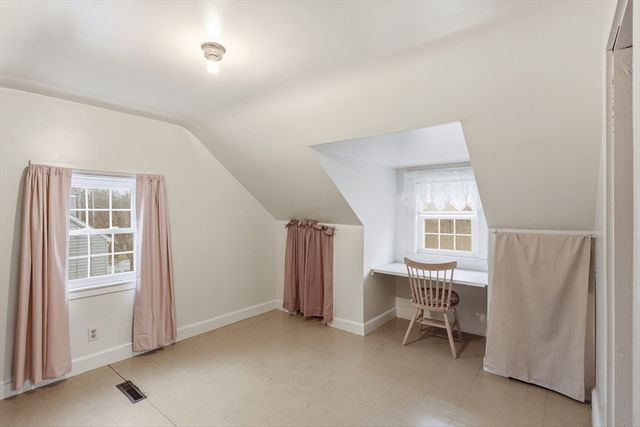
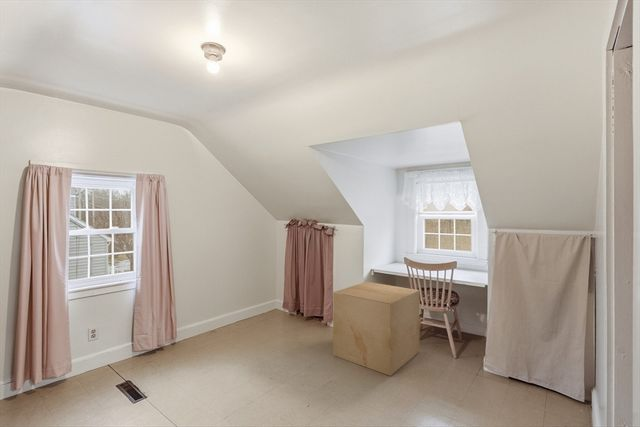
+ cardboard box (376, 322)
